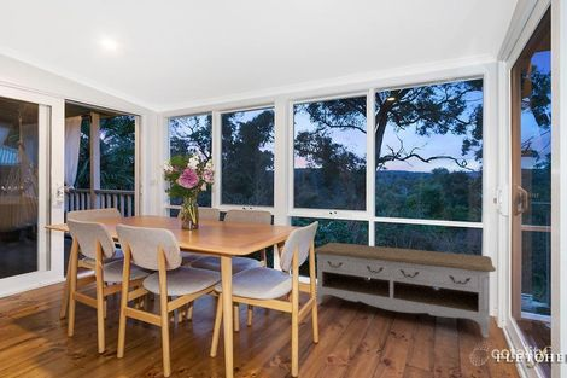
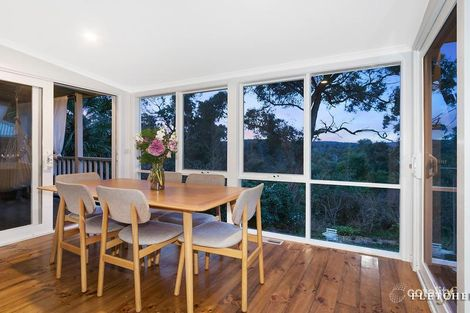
- storage bench (396, 281)
